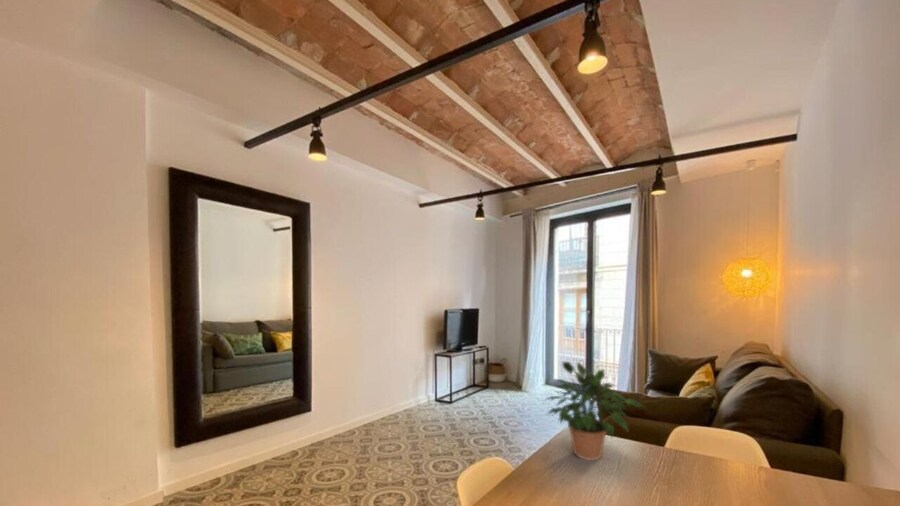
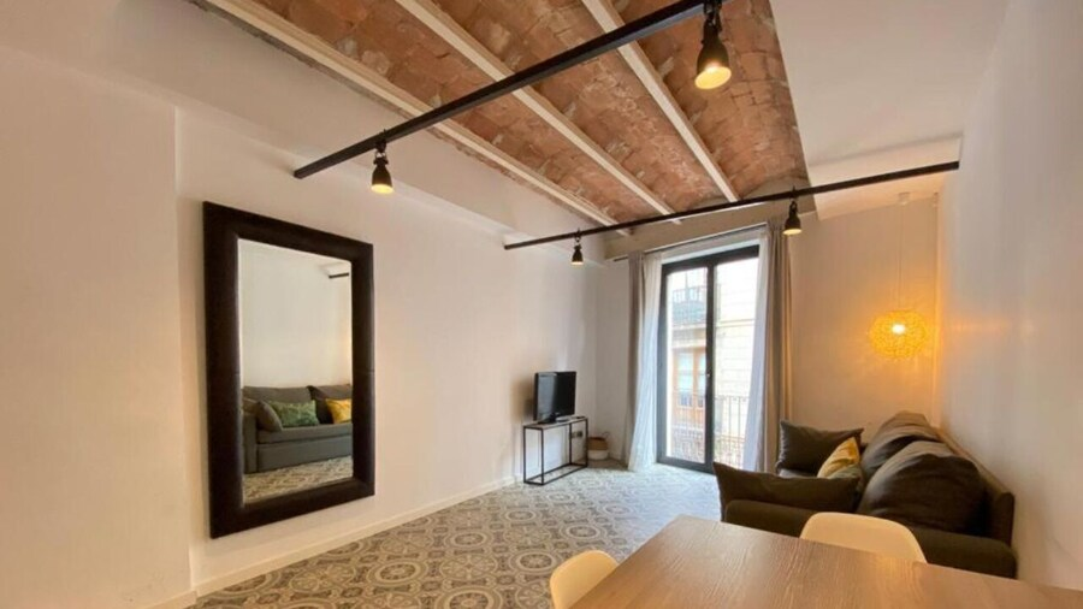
- potted plant (594, 410)
